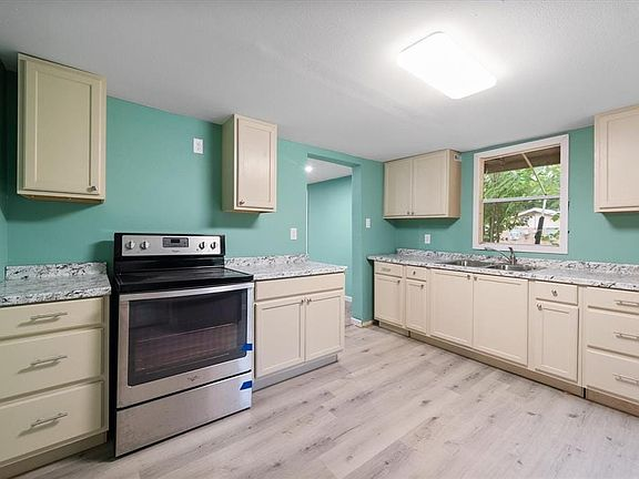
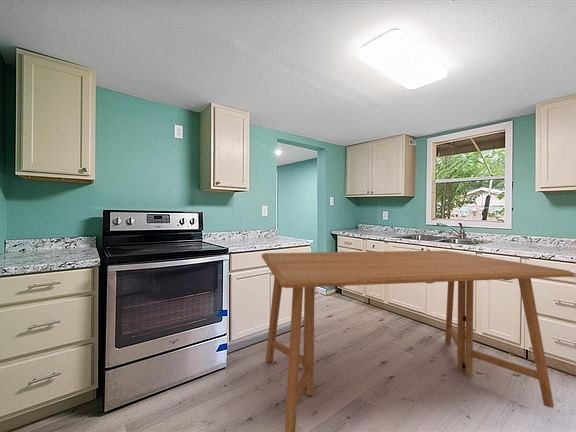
+ dining table (392, 283)
